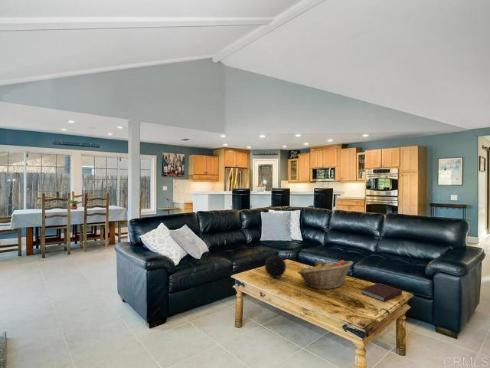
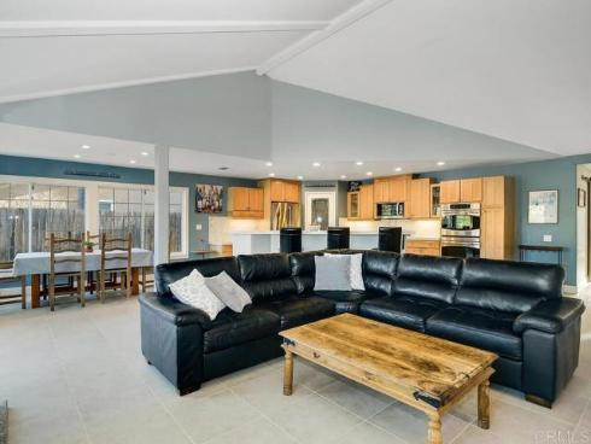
- notebook (381, 291)
- decorative orb (275, 266)
- fruit basket (325, 271)
